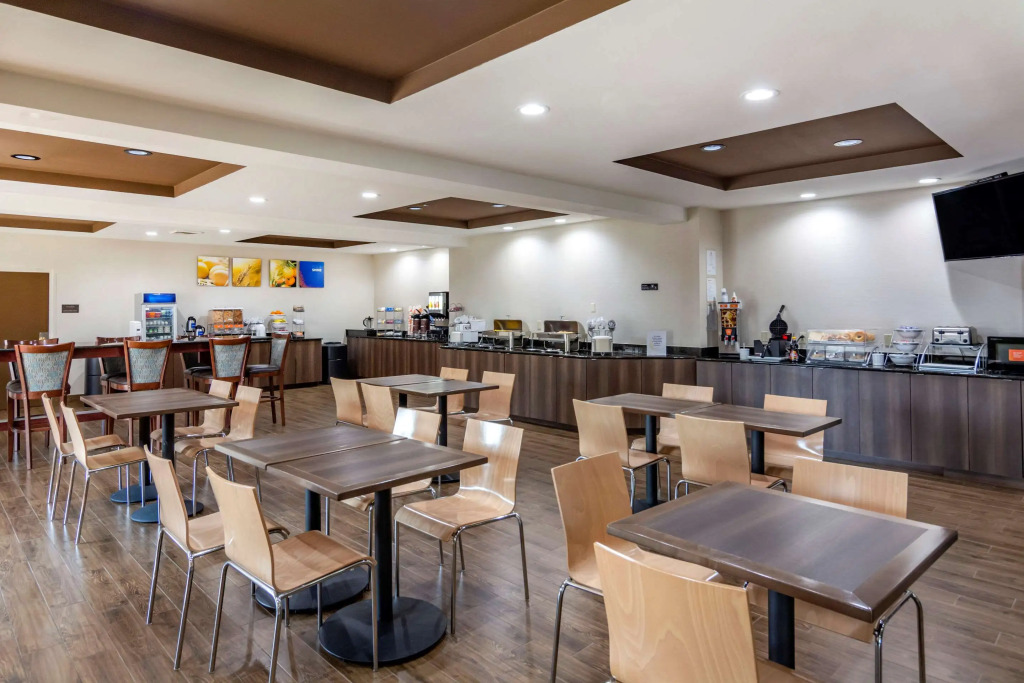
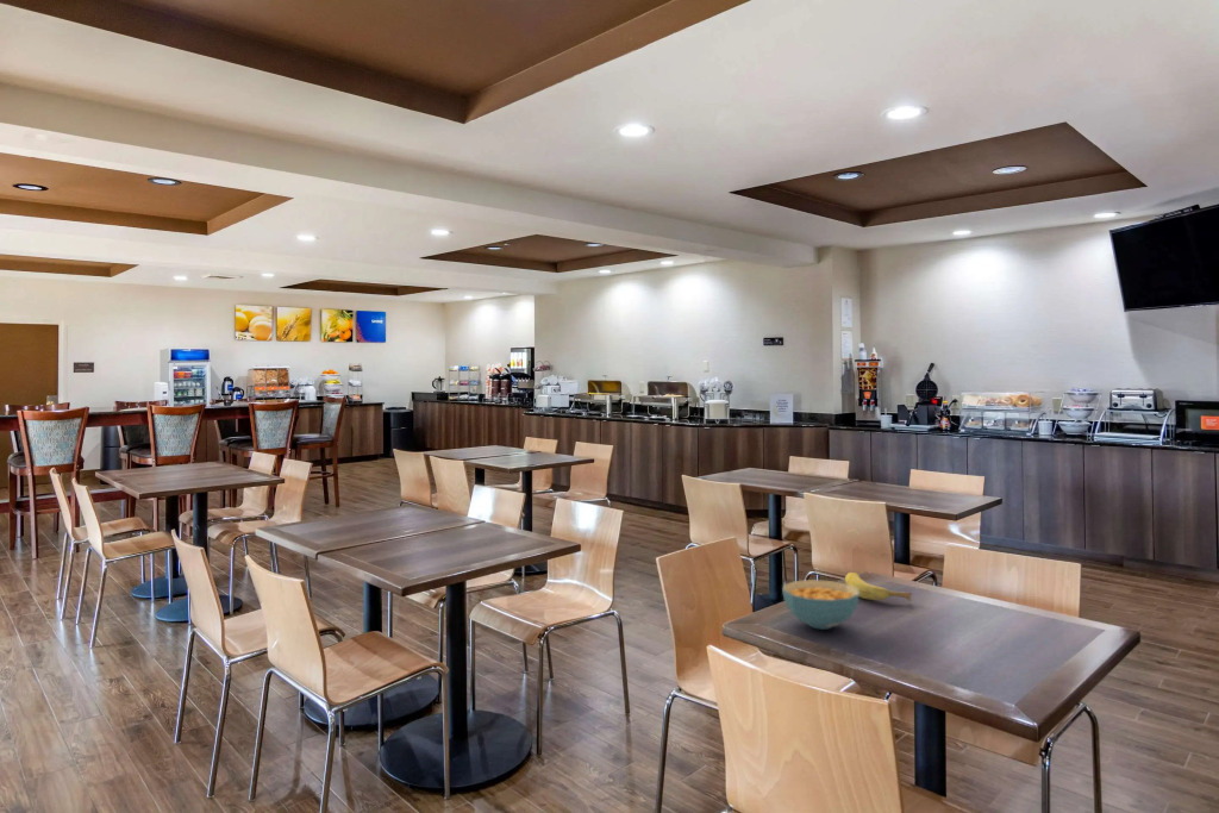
+ fruit (876, 587)
+ cereal bowl (820, 607)
